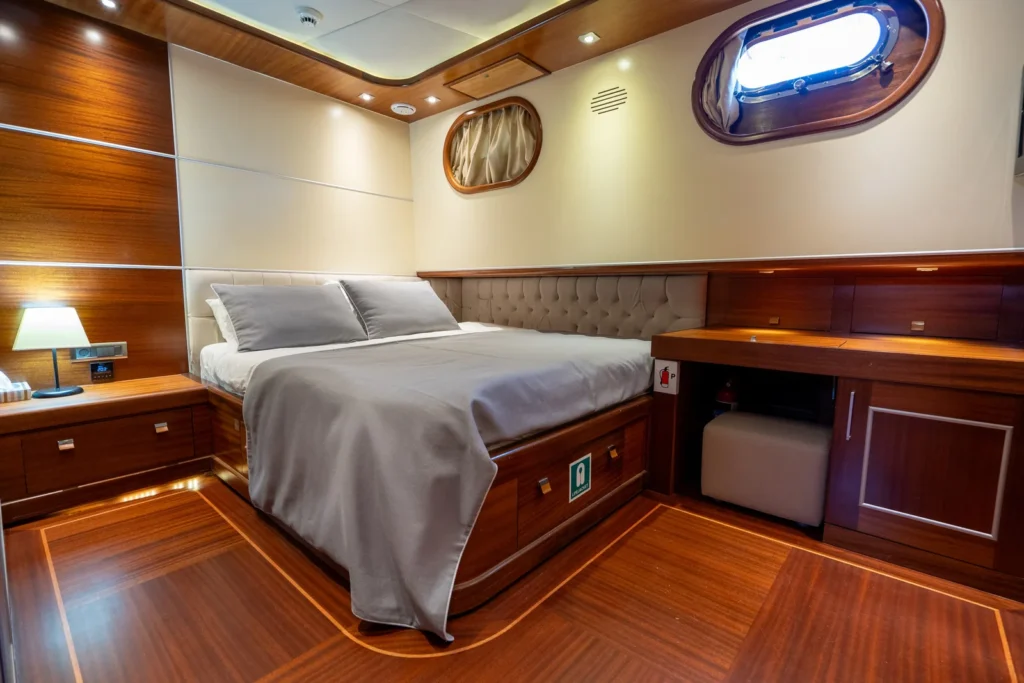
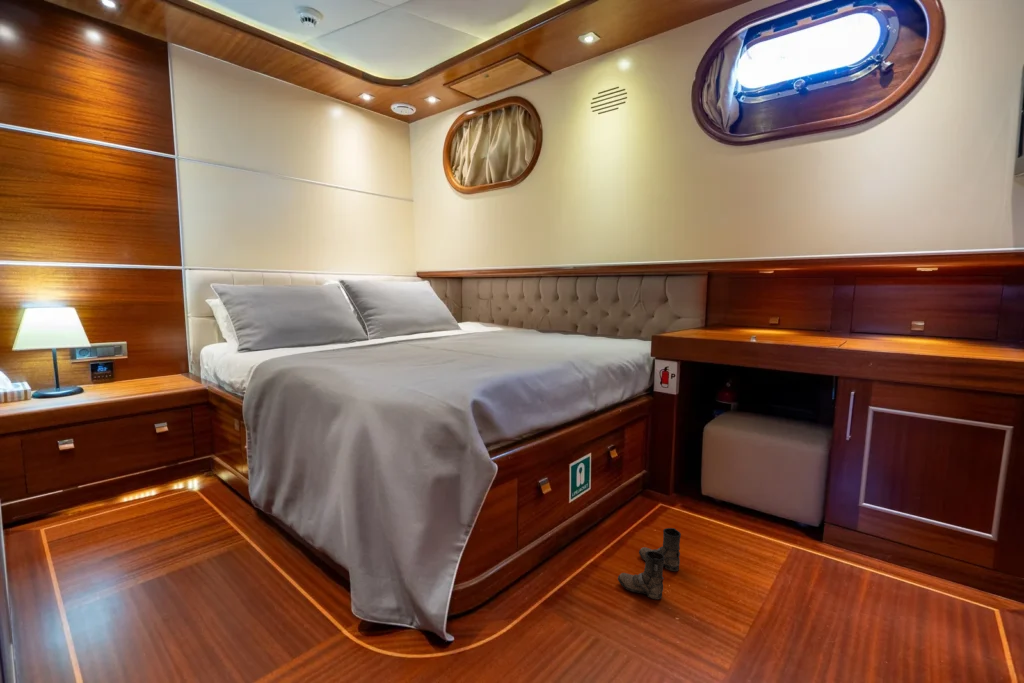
+ boots (650, 557)
